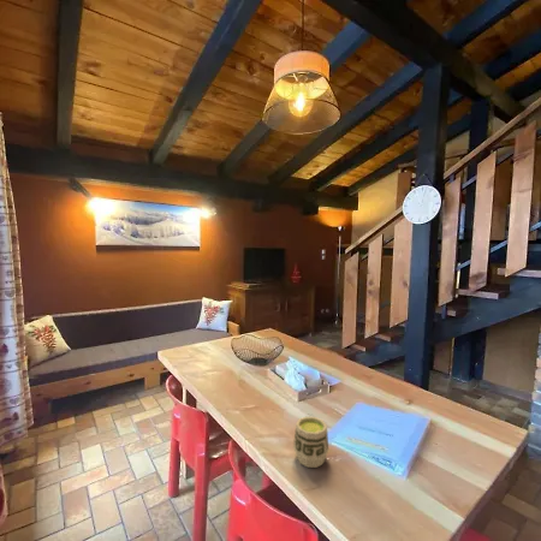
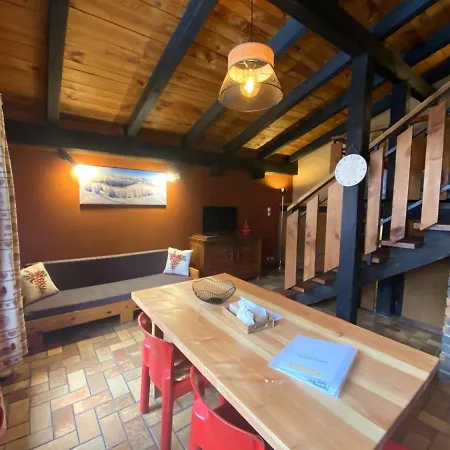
- cup (310, 441)
